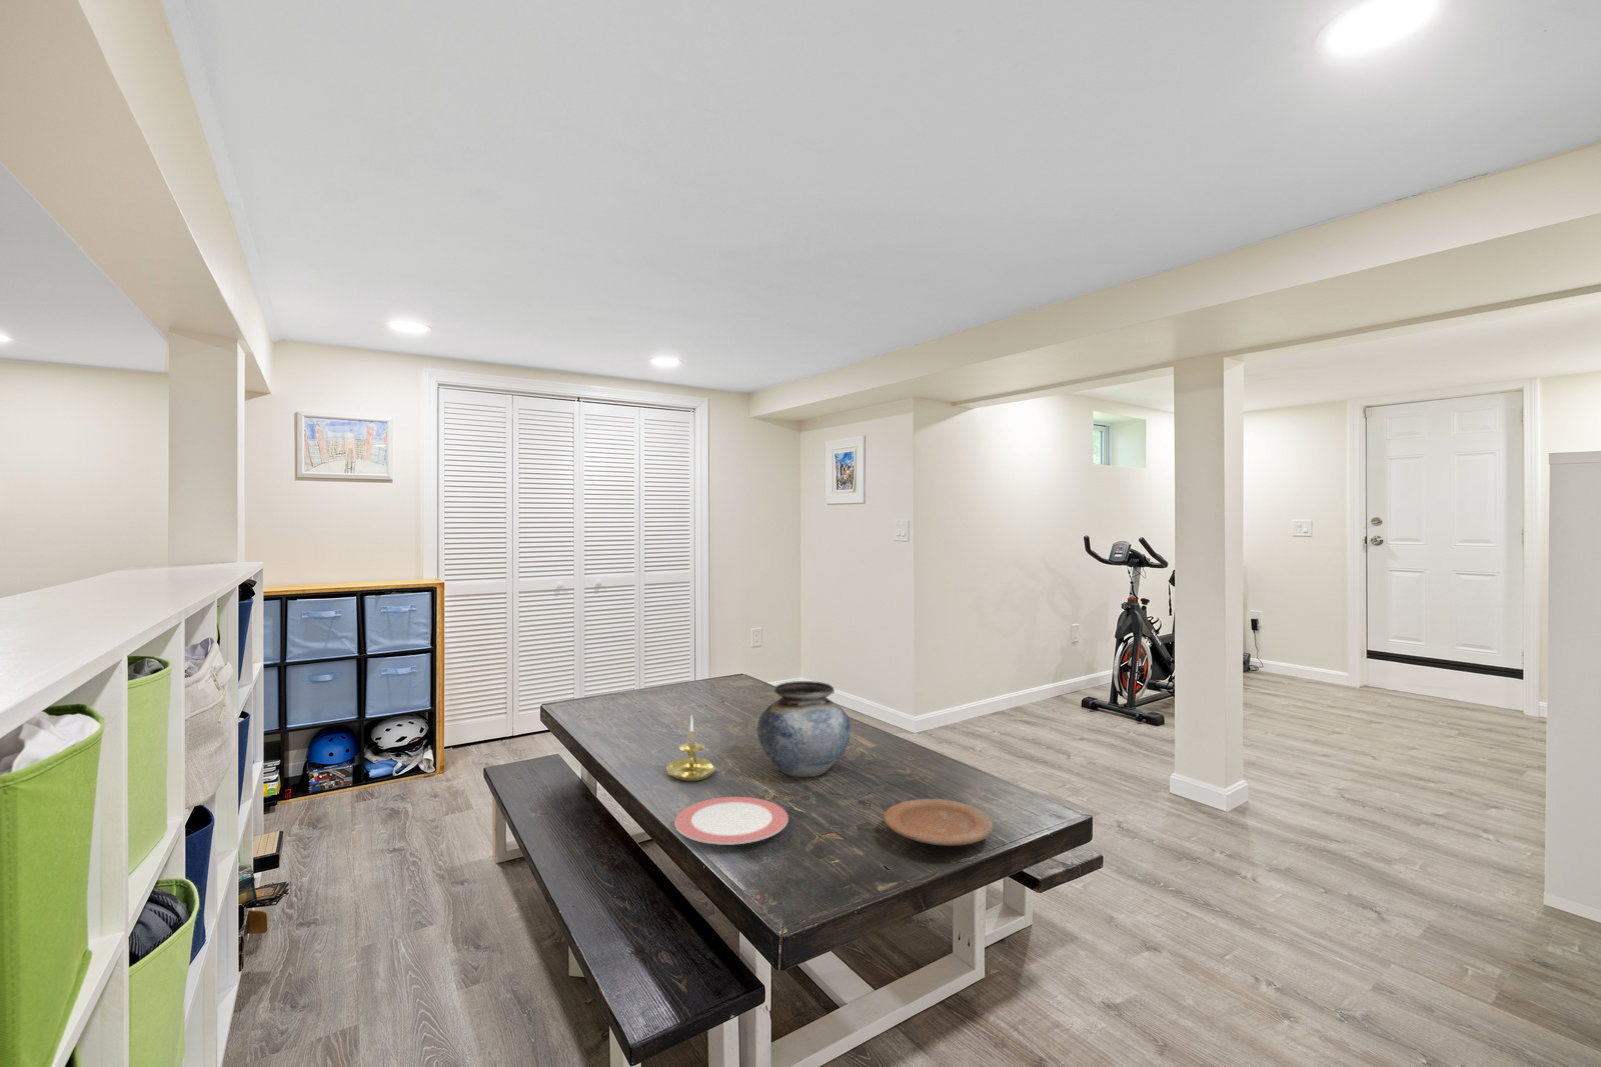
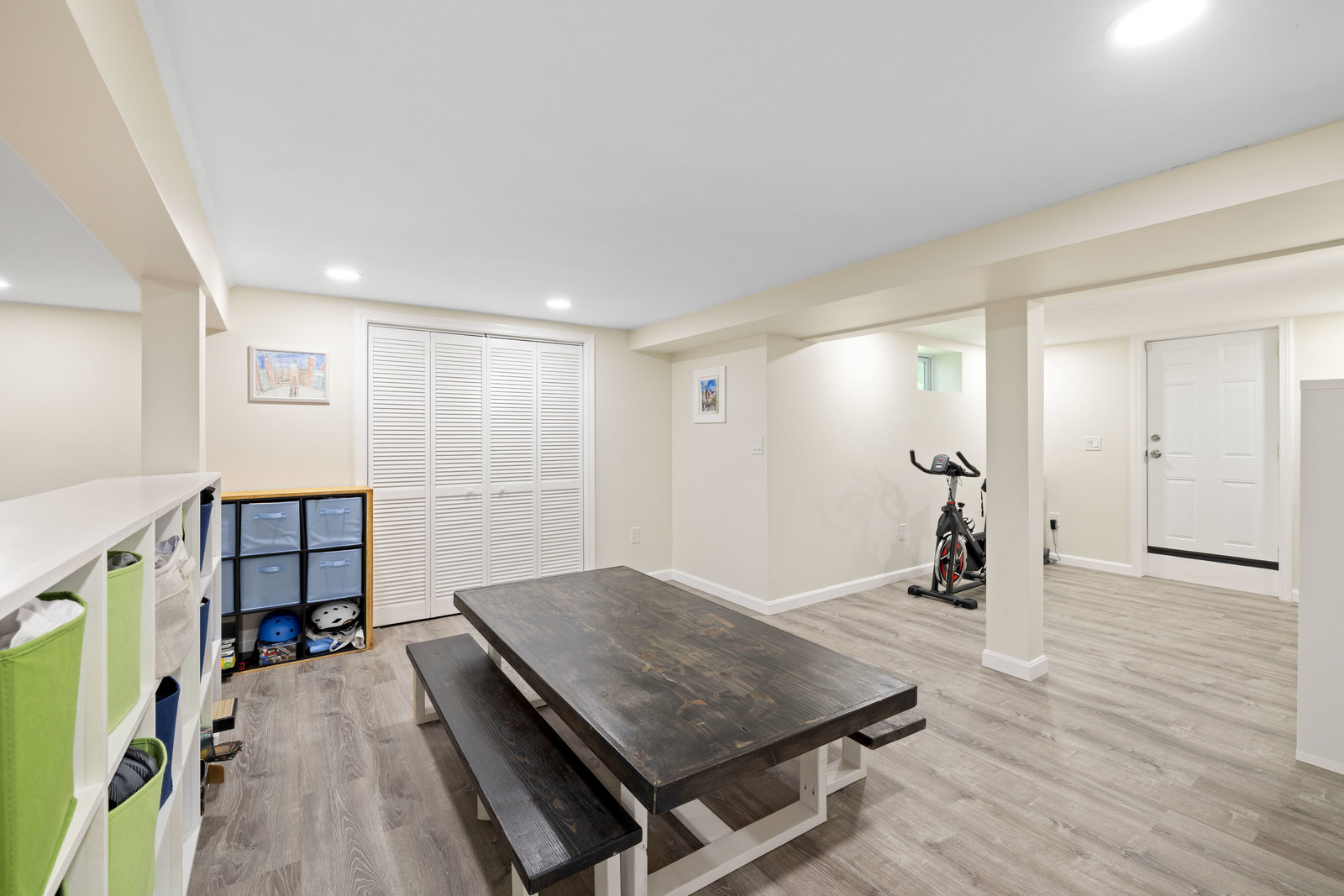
- vase (804, 728)
- plate (937, 826)
- candle holder (692, 745)
- plate (731, 820)
